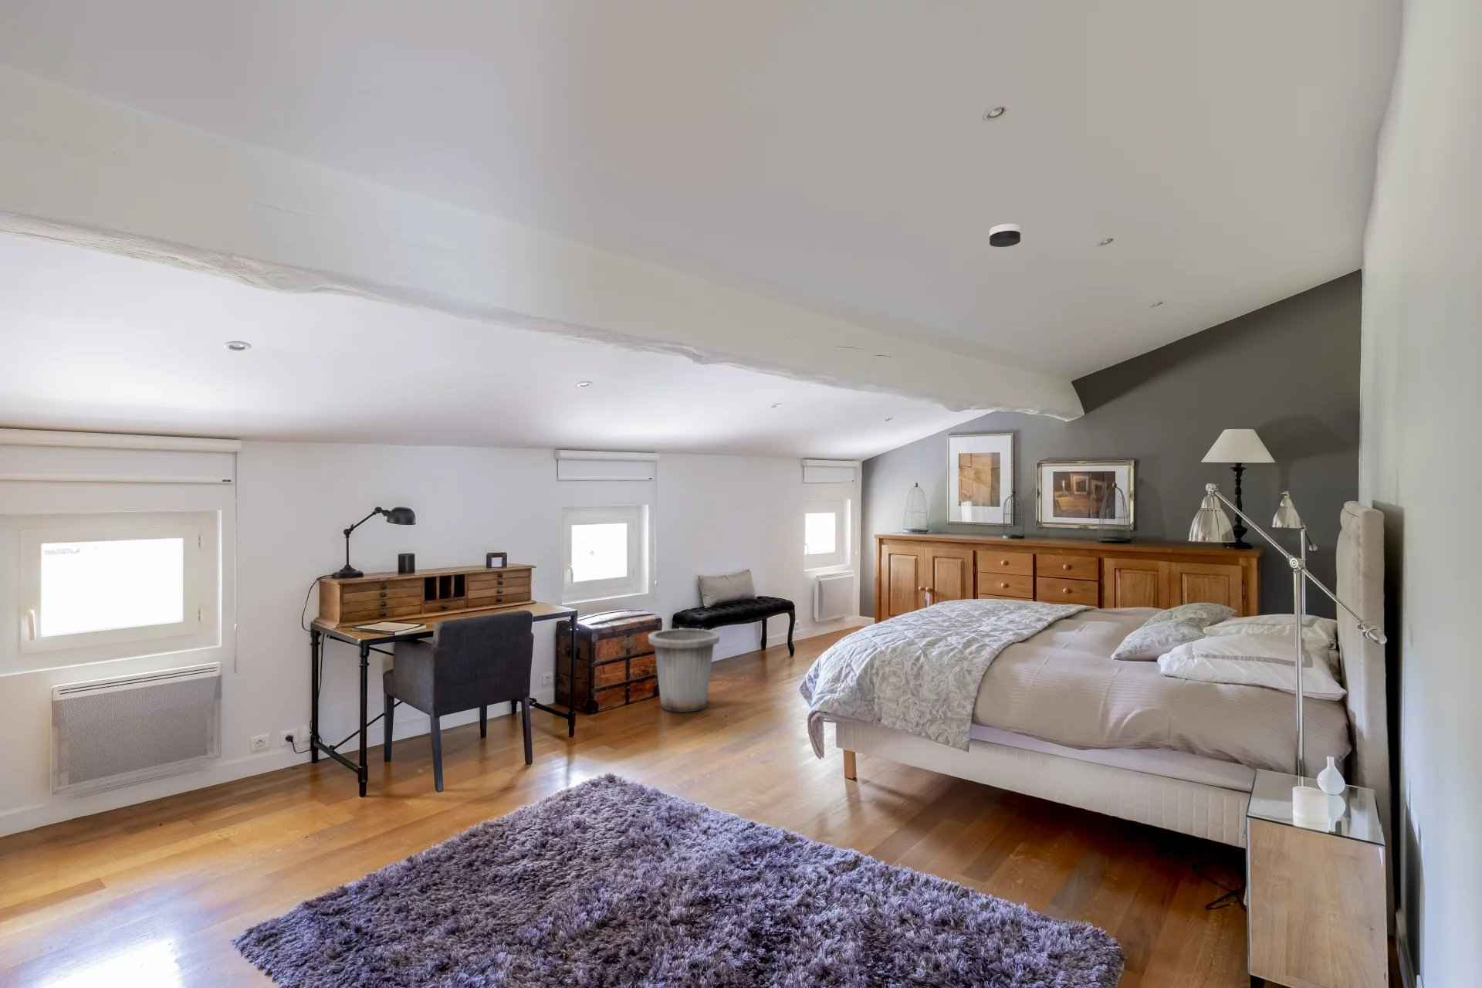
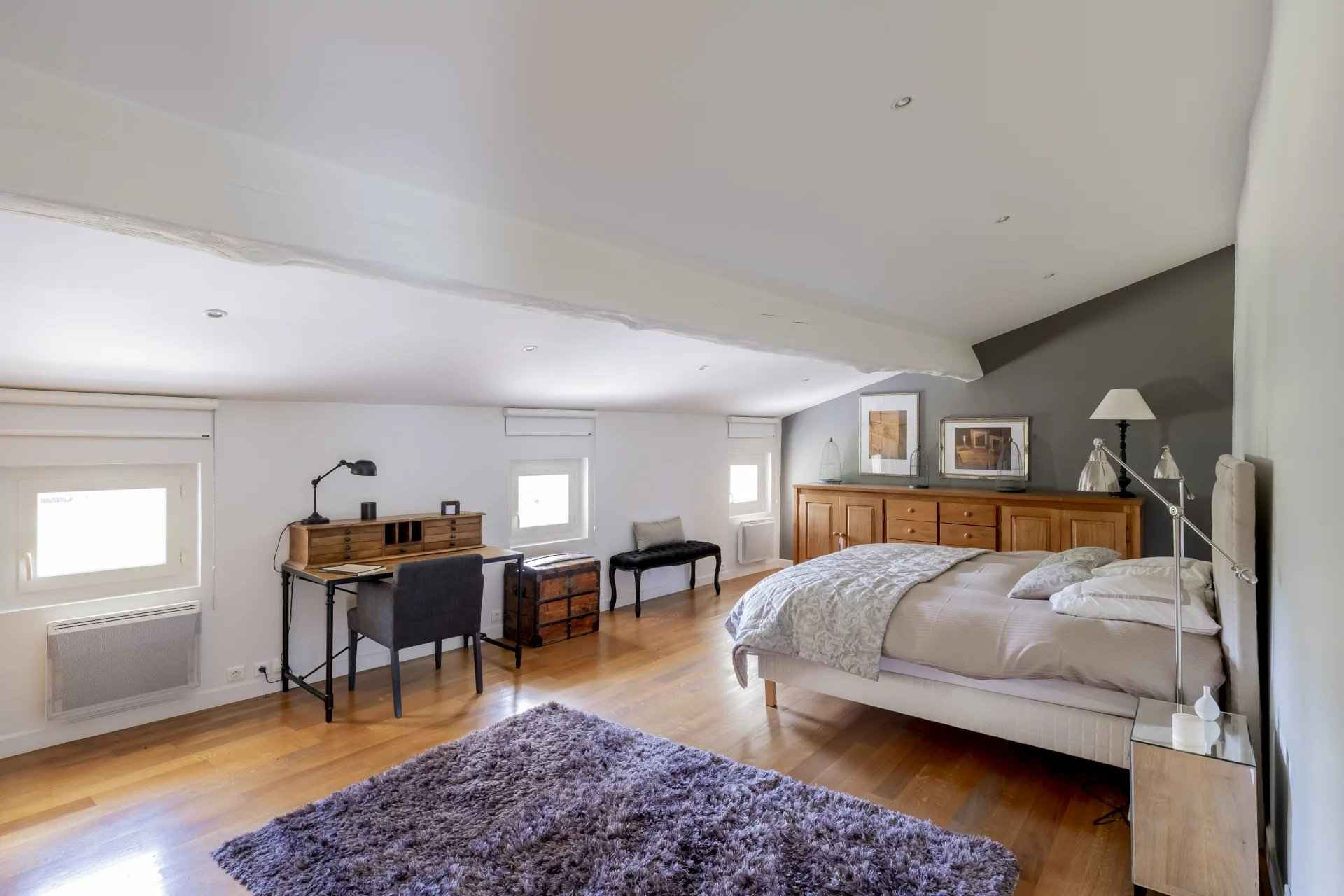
- trash can (684, 670)
- smoke detector (1005, 236)
